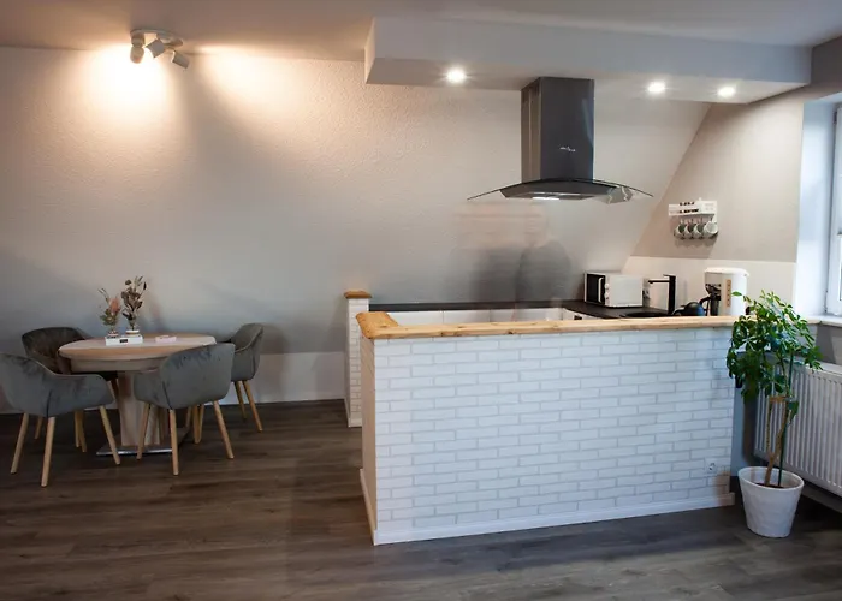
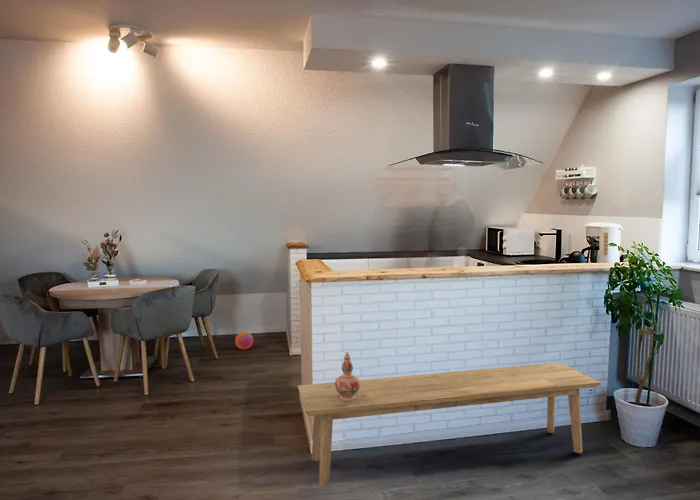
+ decorative vase (347, 374)
+ bench (449, 407)
+ ball (244, 340)
